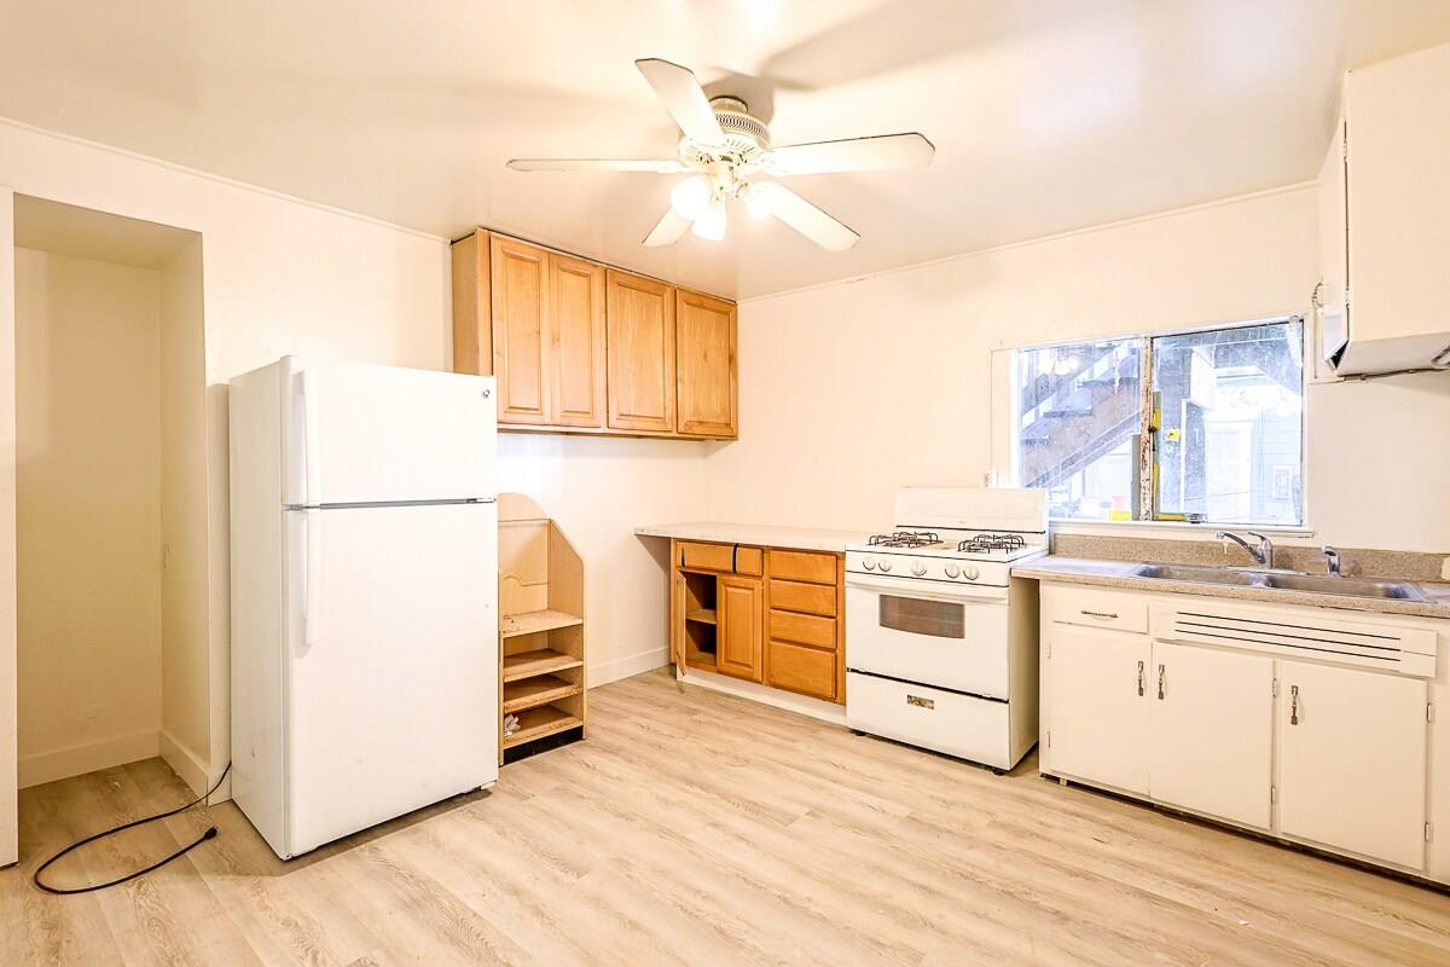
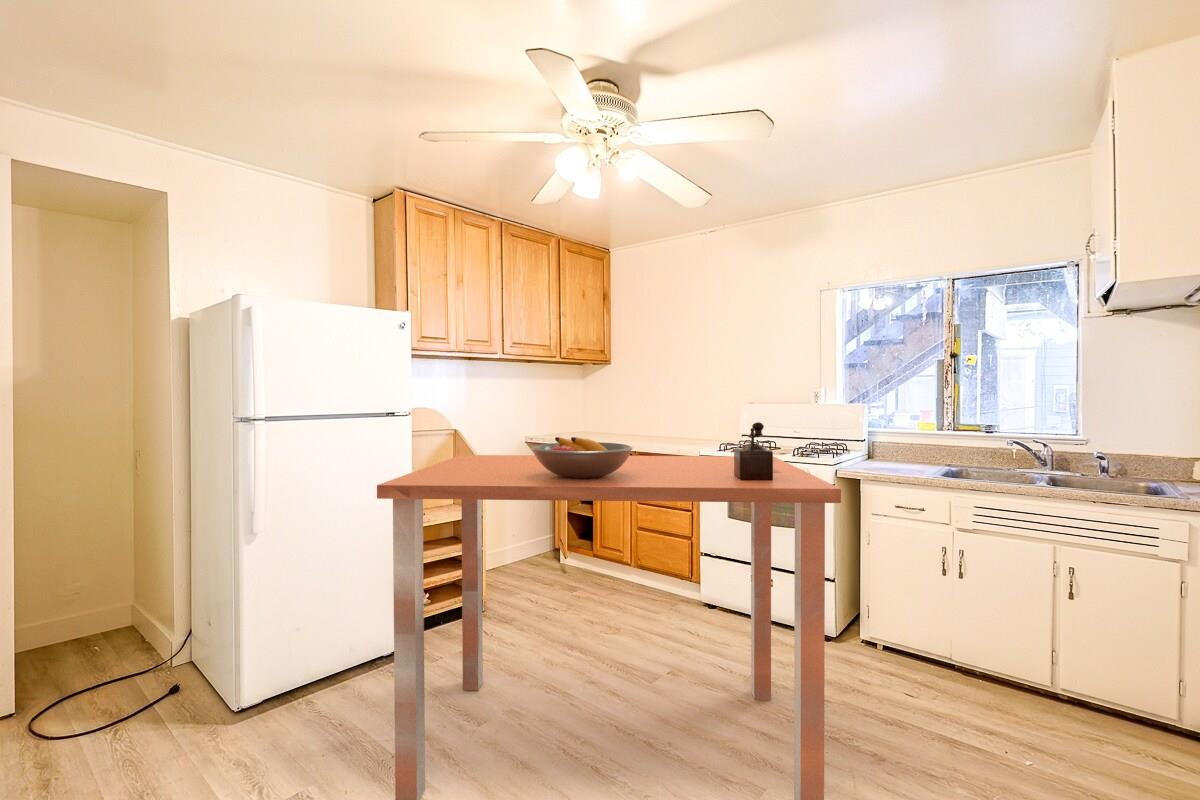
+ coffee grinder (752, 449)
+ fruit bowl (582, 456)
+ dining table (610, 500)
